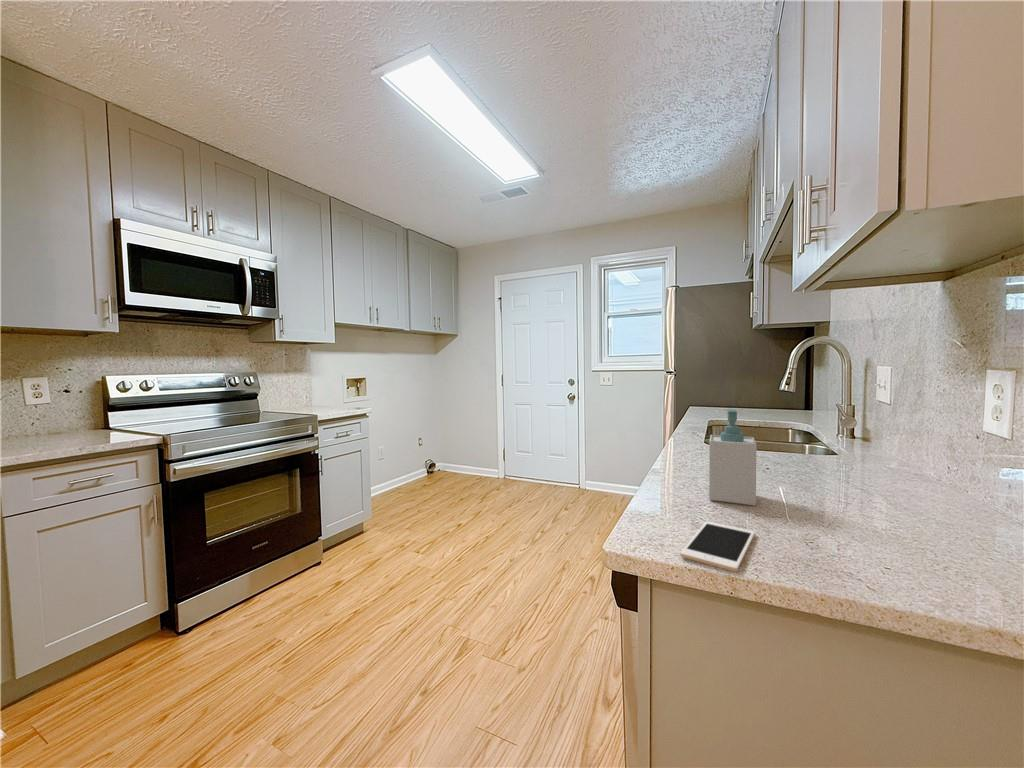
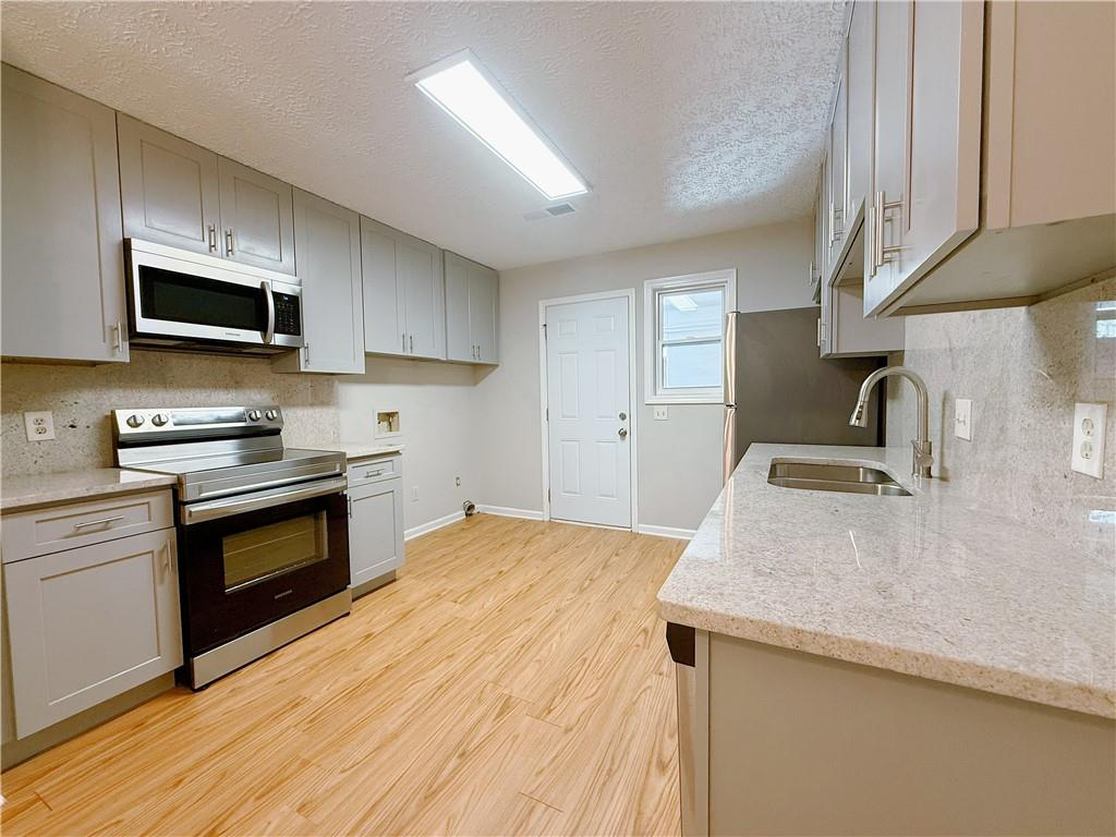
- cell phone (719, 543)
- soap bottle (731, 453)
